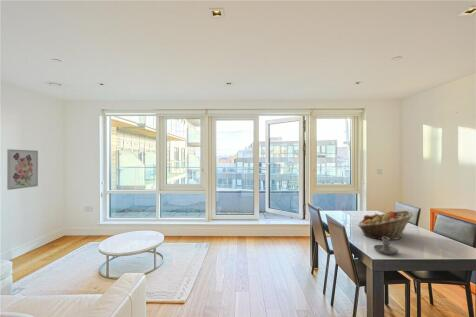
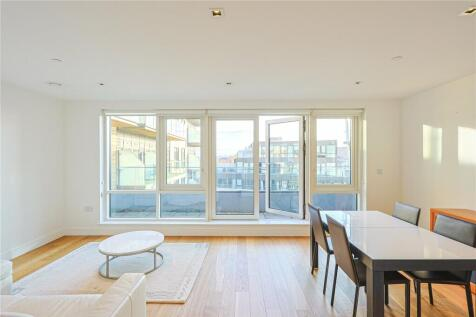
- fruit basket (384, 222)
- wall art (23, 168)
- candle holder (385, 244)
